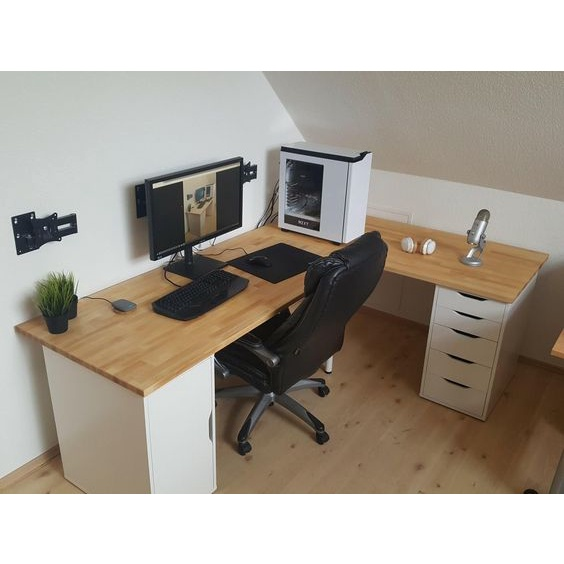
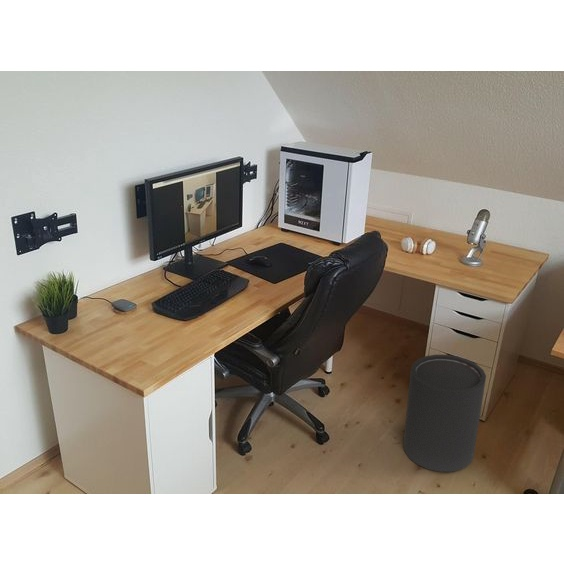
+ trash can (443, 411)
